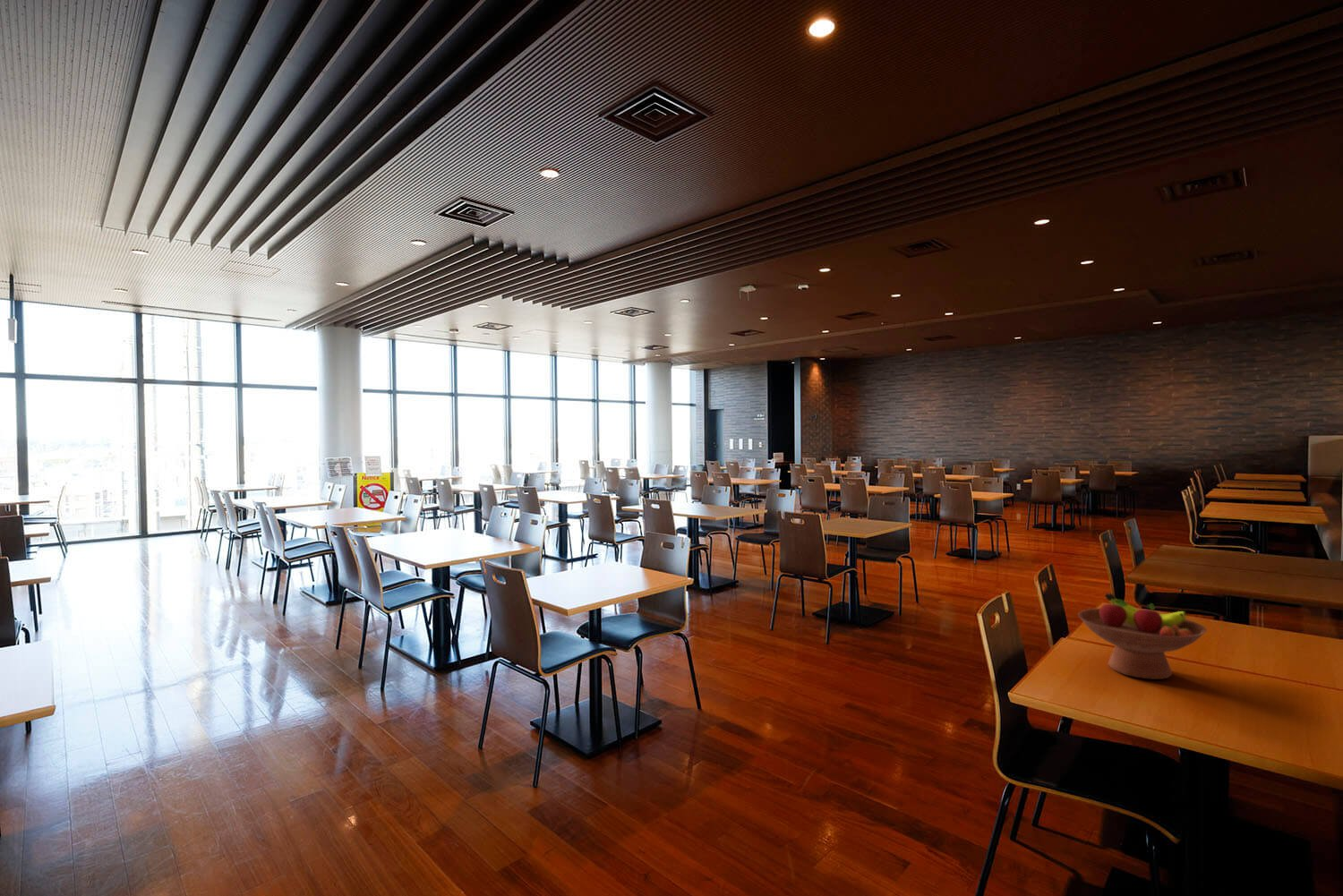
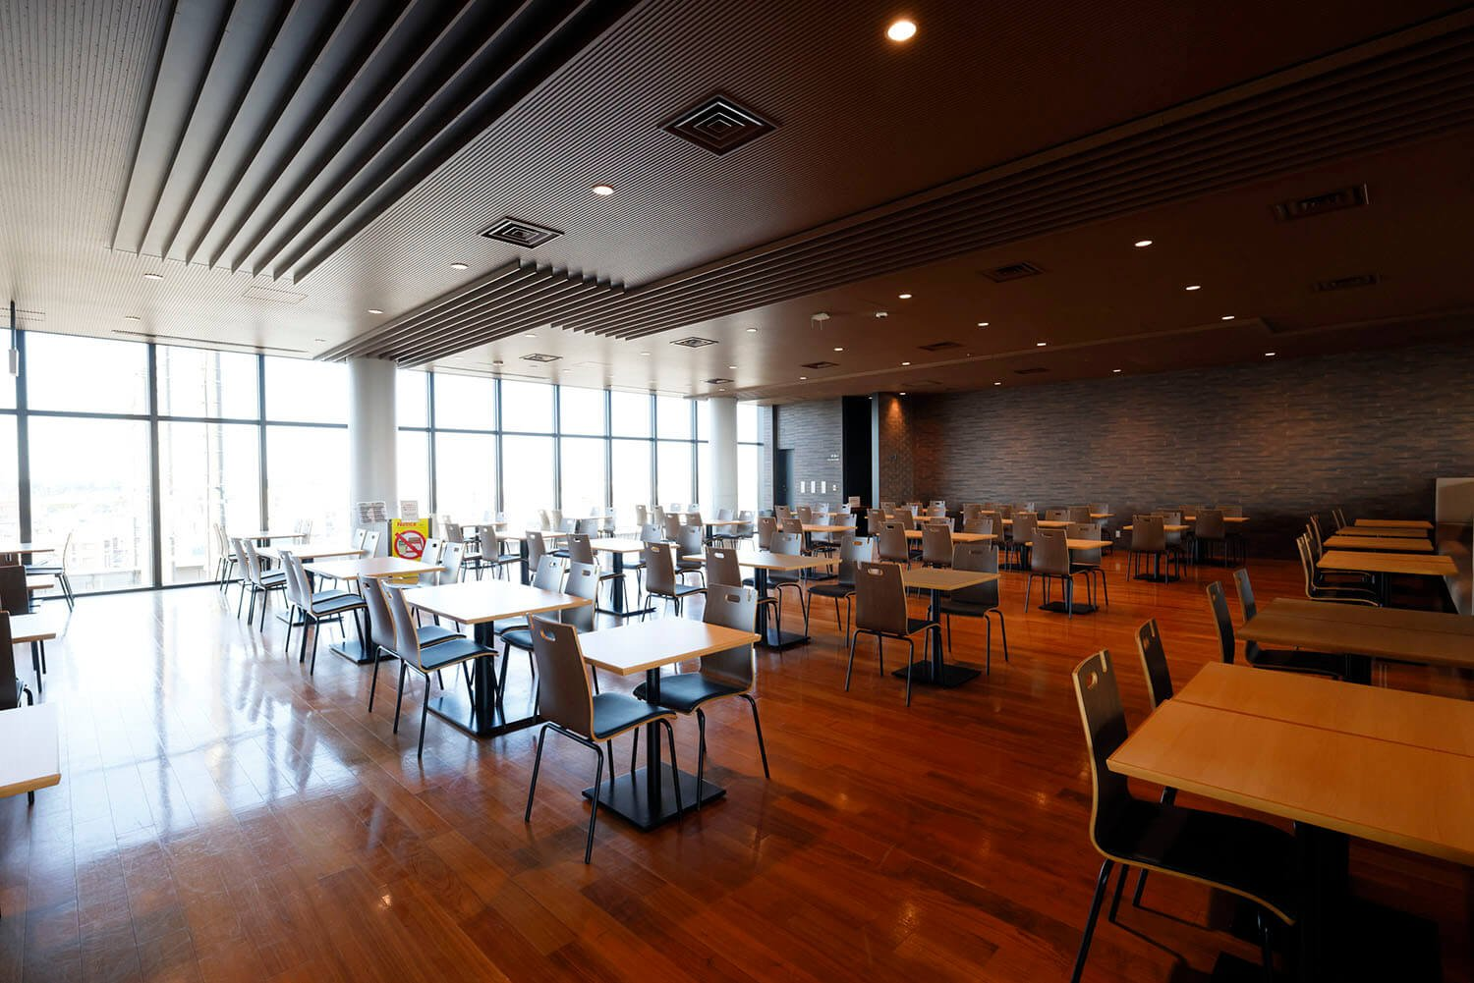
- fruit bowl (1139, 636)
